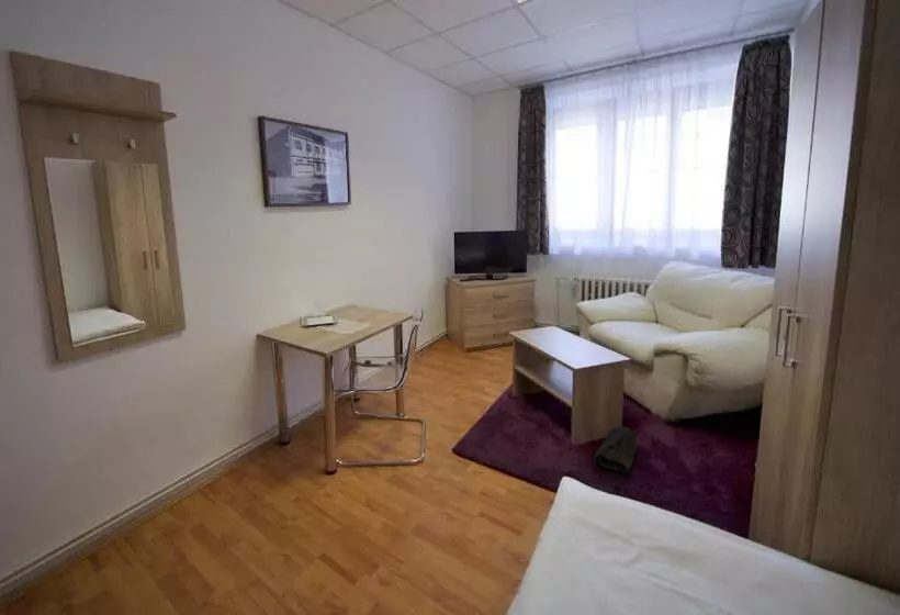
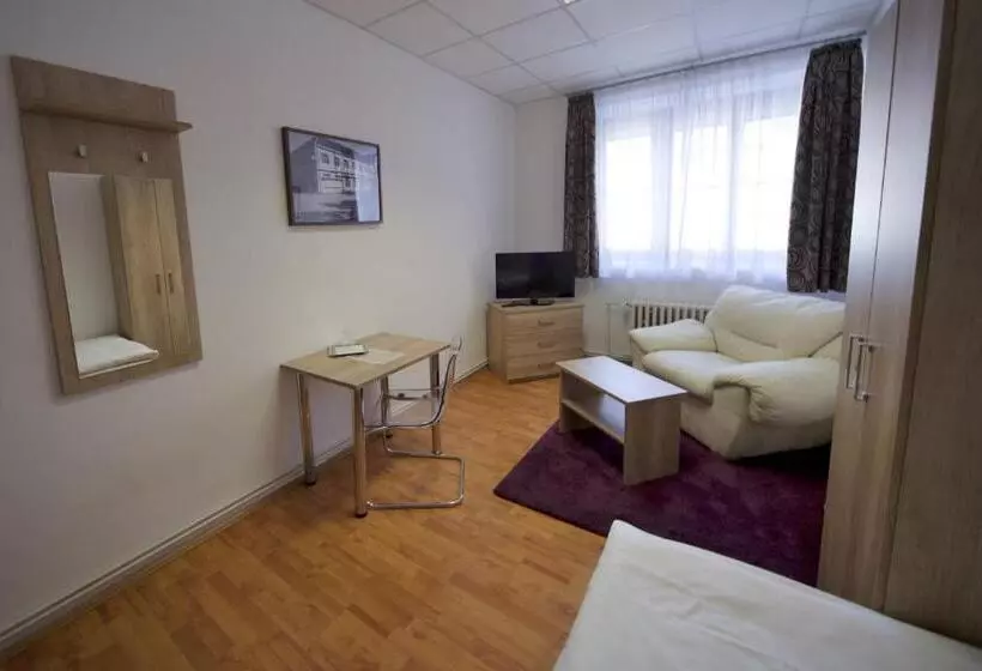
- knee pad (618, 446)
